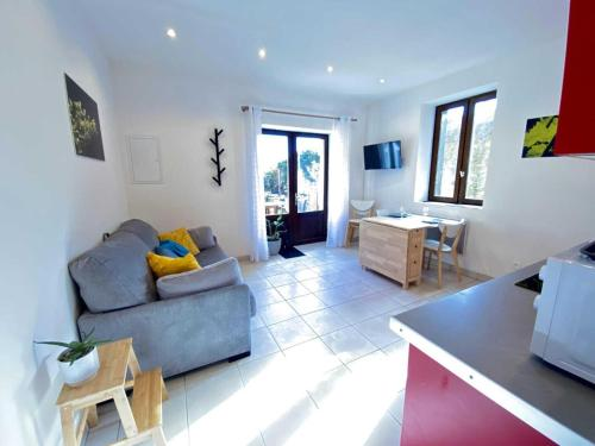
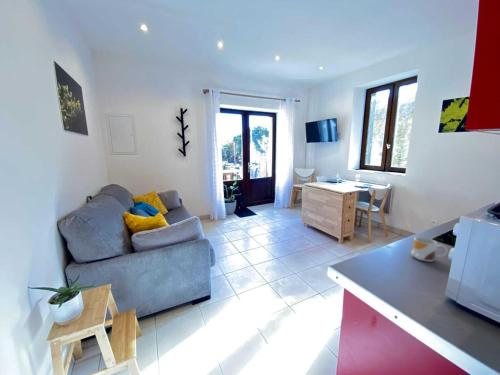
+ mug (428, 250)
